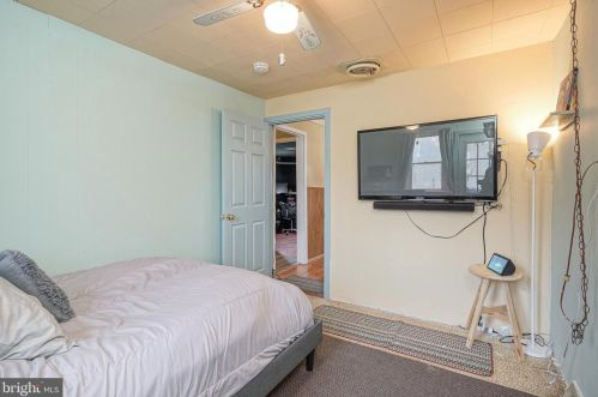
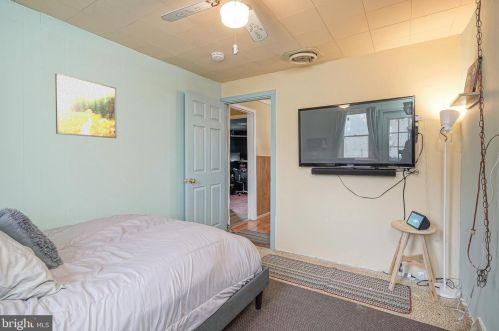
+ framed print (88, 108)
